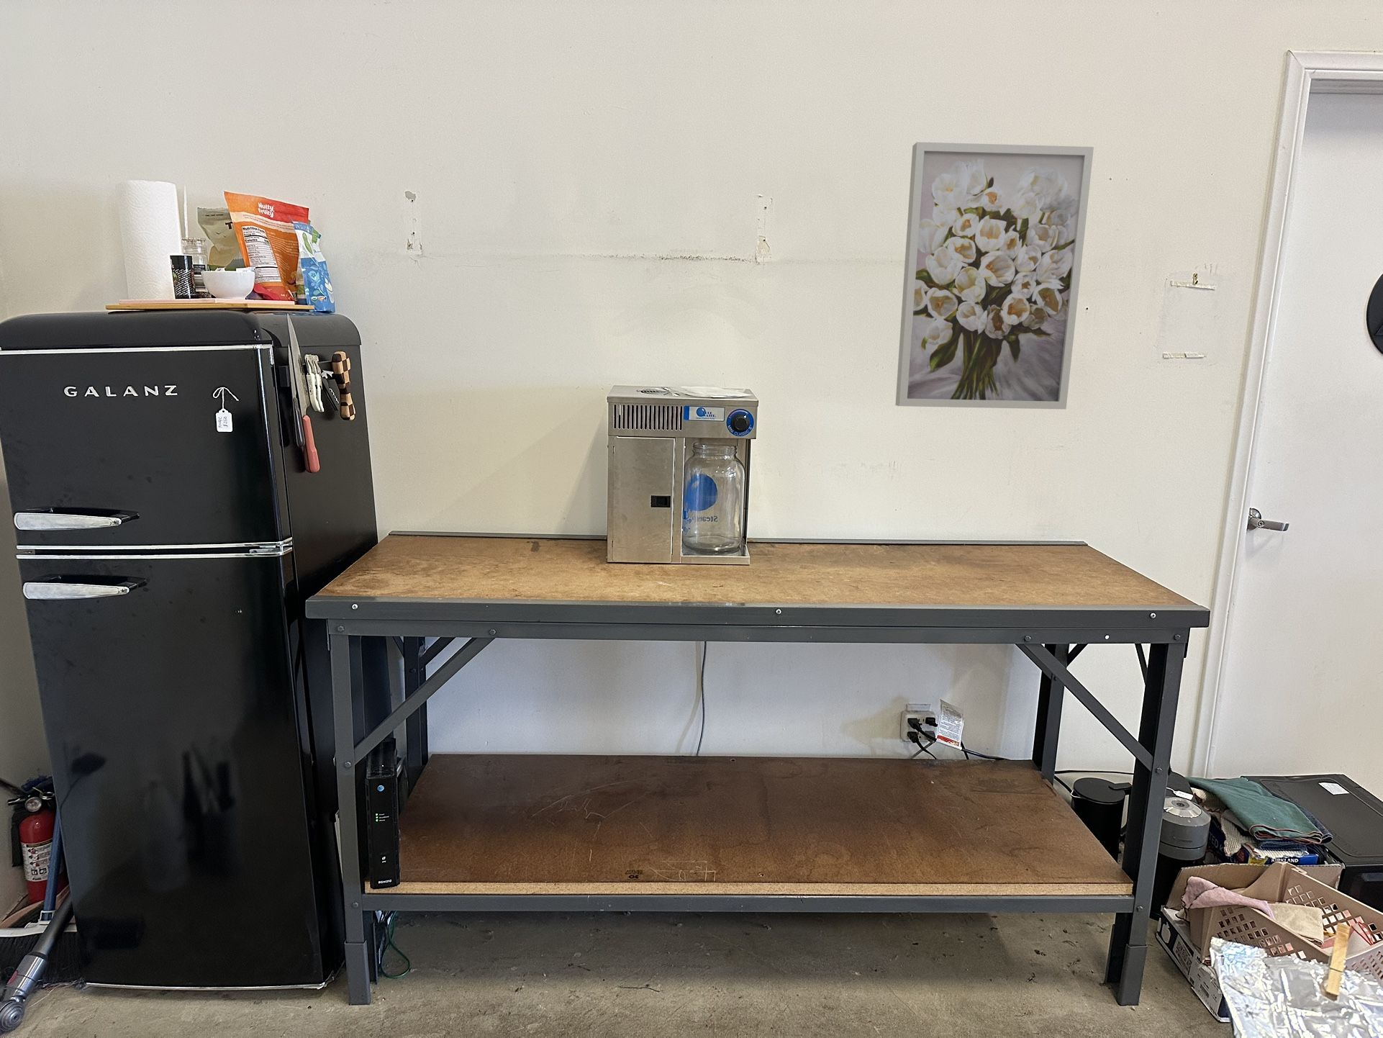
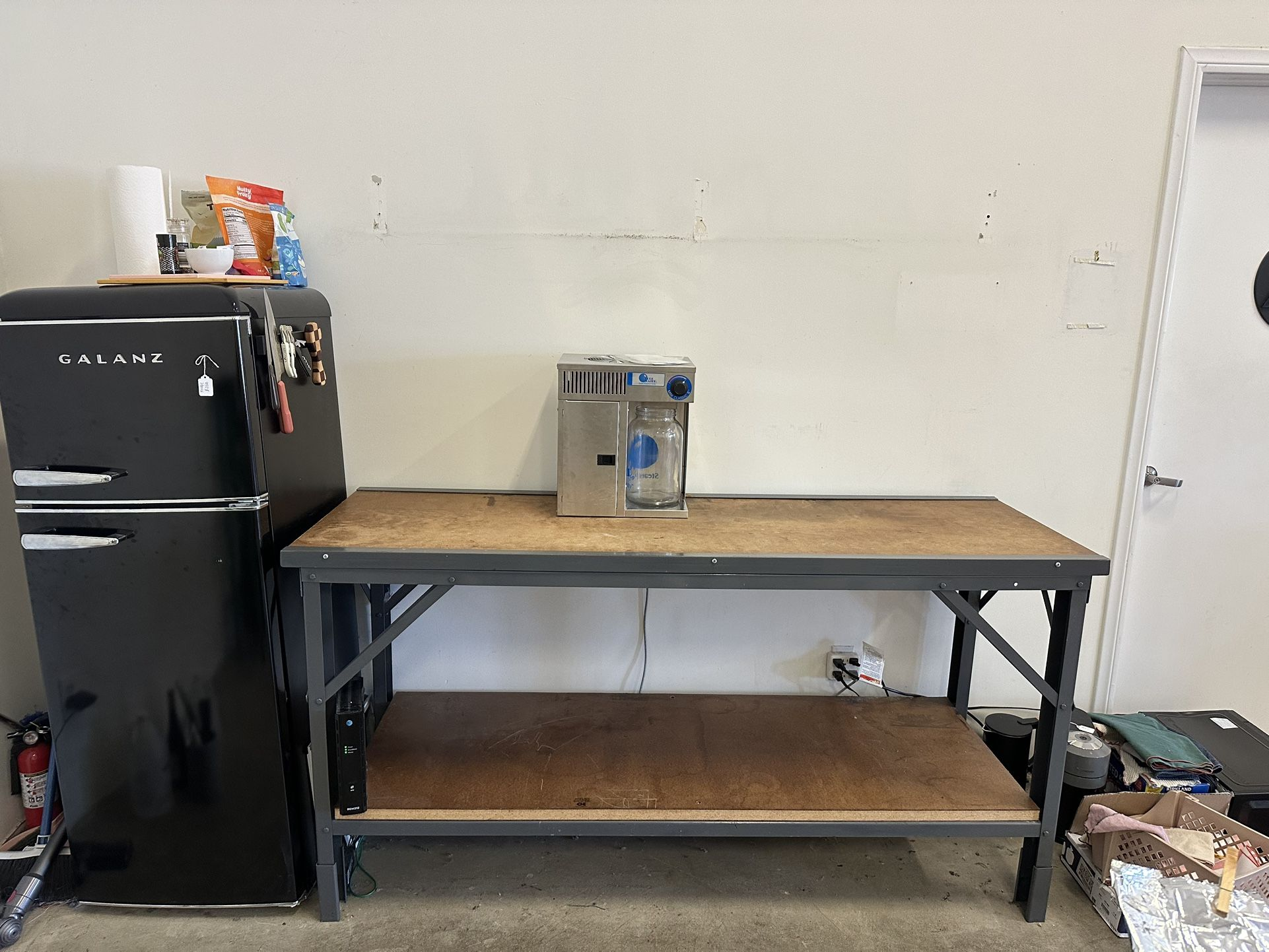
- wall art (991, 280)
